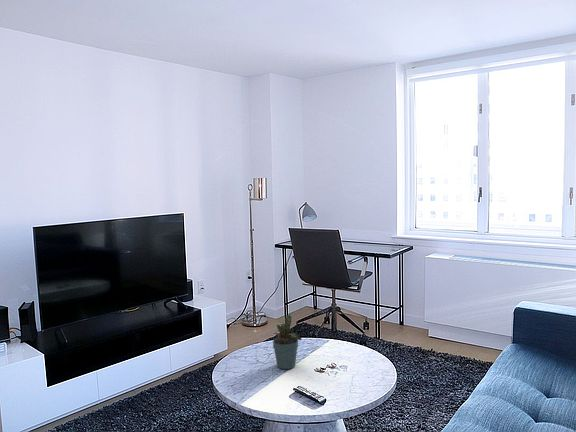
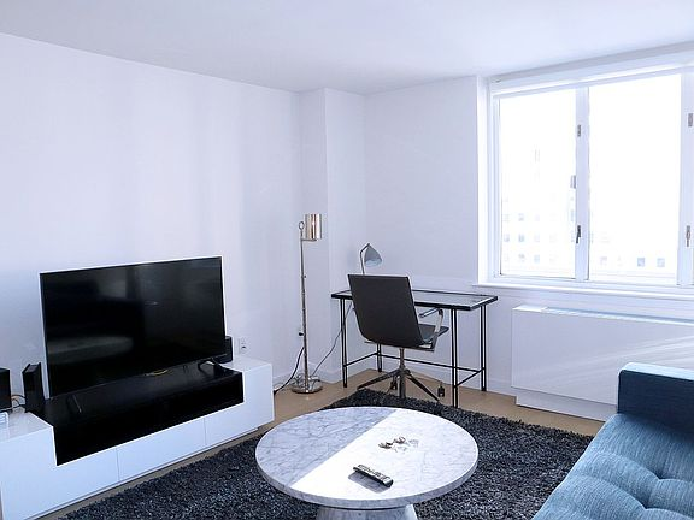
- potted plant (289, 340)
